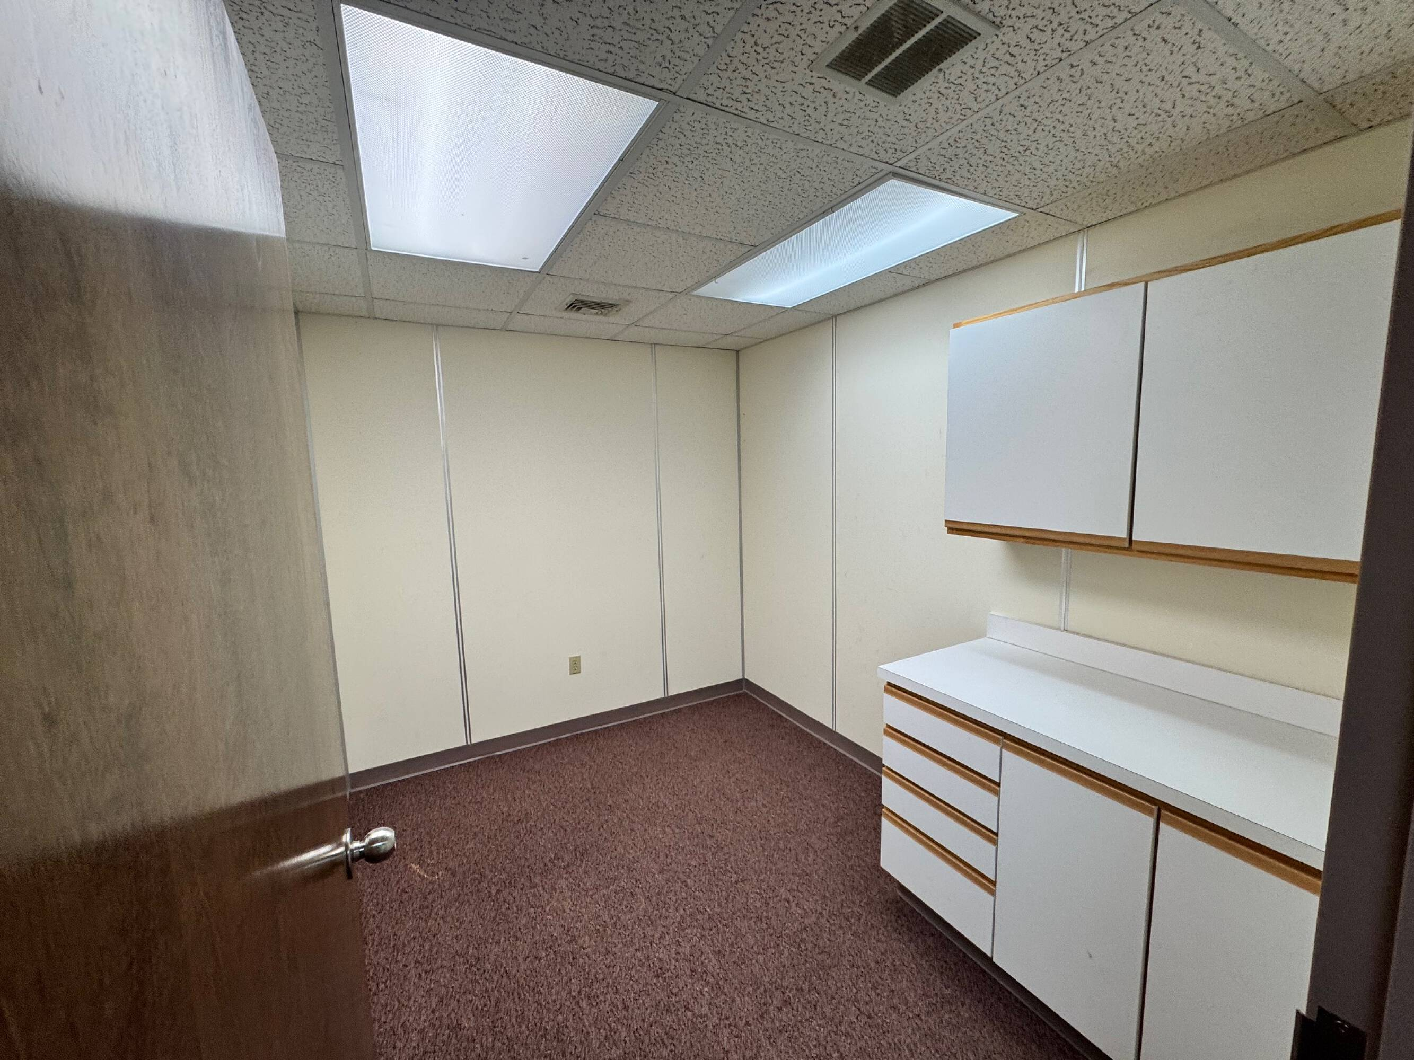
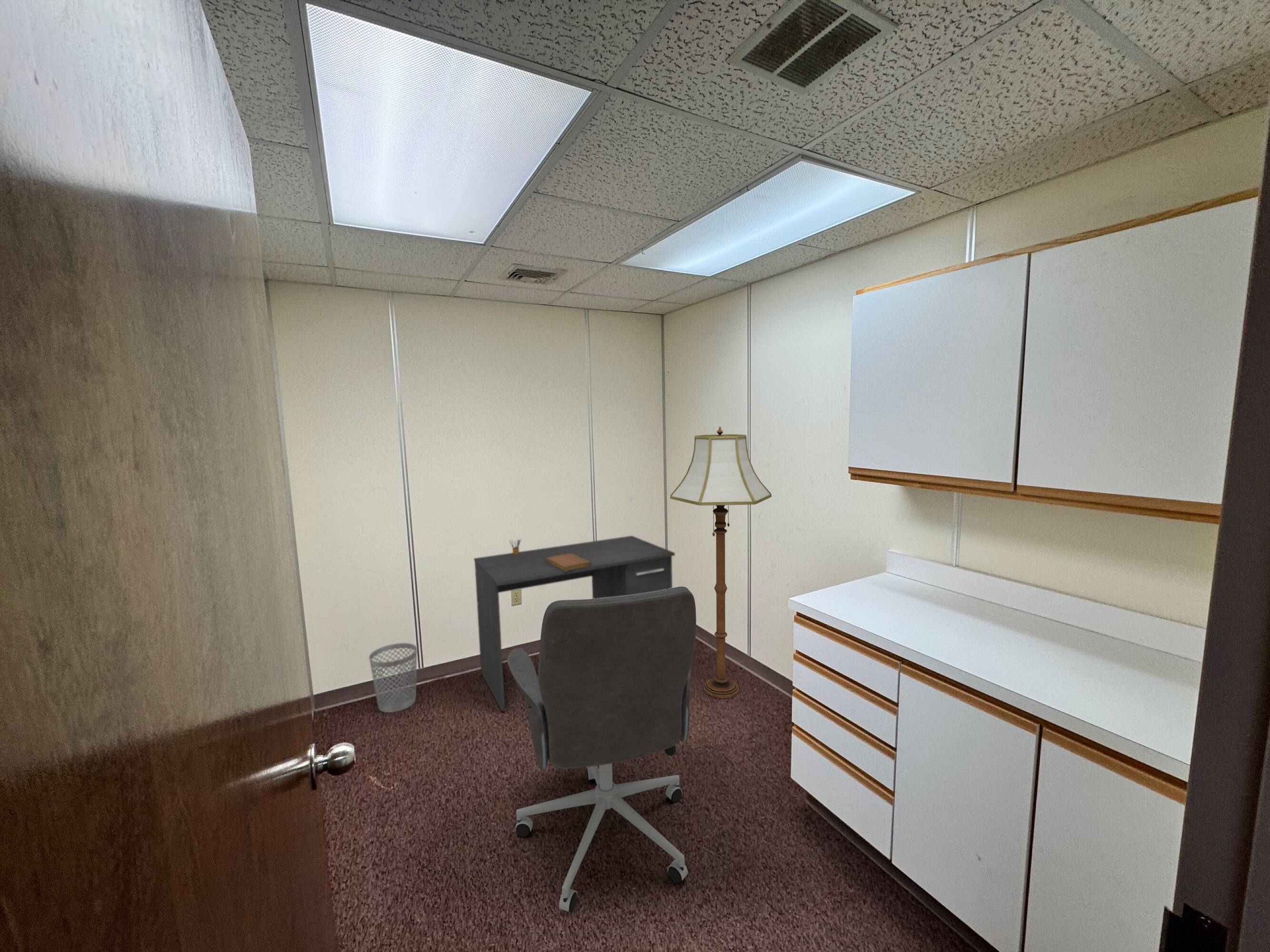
+ office chair (605, 706)
+ wastebasket (395, 677)
+ notebook (568, 561)
+ floor lamp (720, 561)
+ pencil box (515, 546)
+ desk (592, 598)
